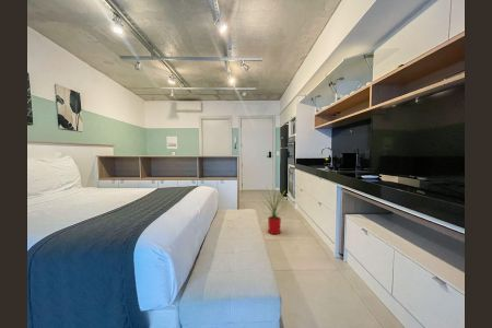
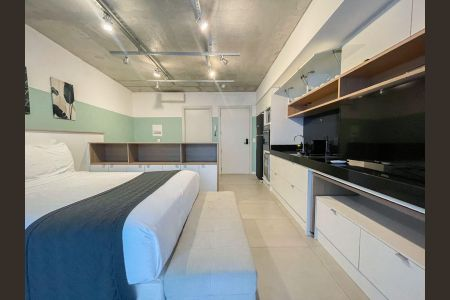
- house plant (274, 209)
